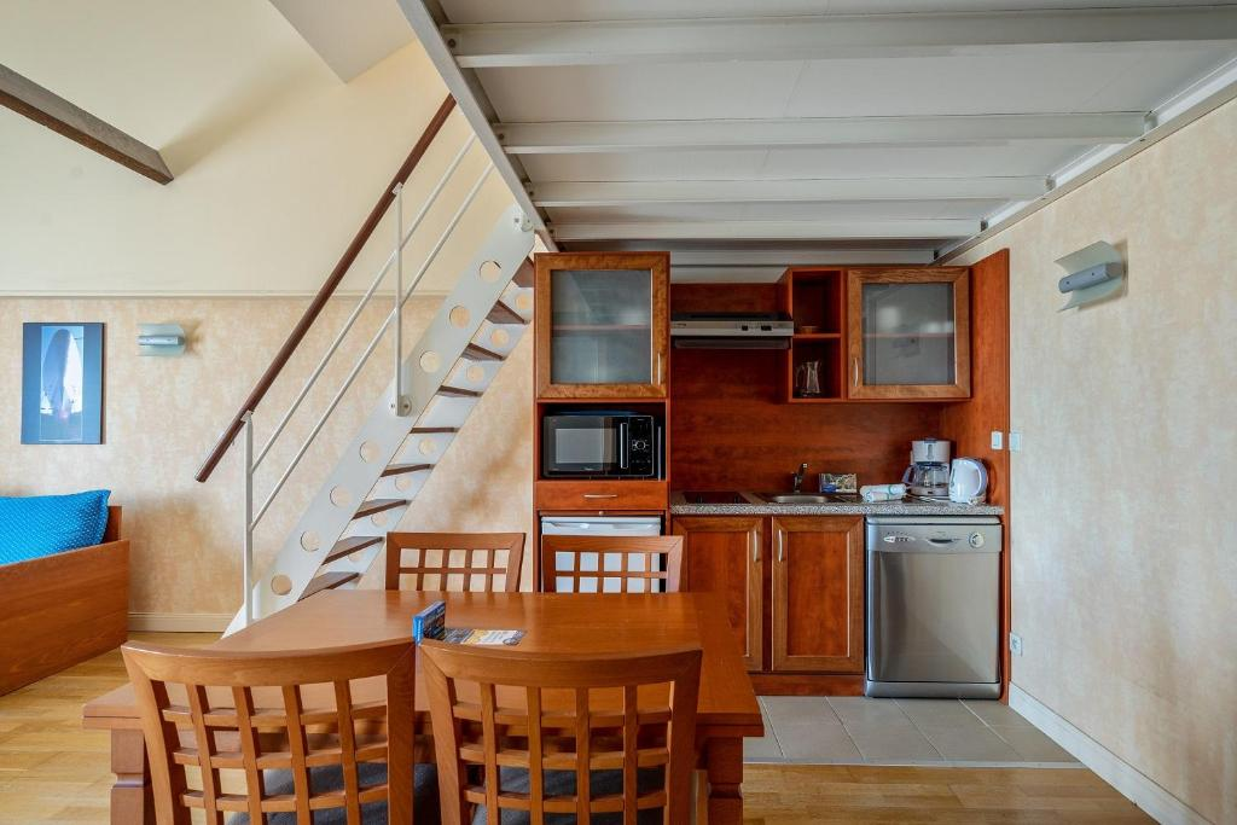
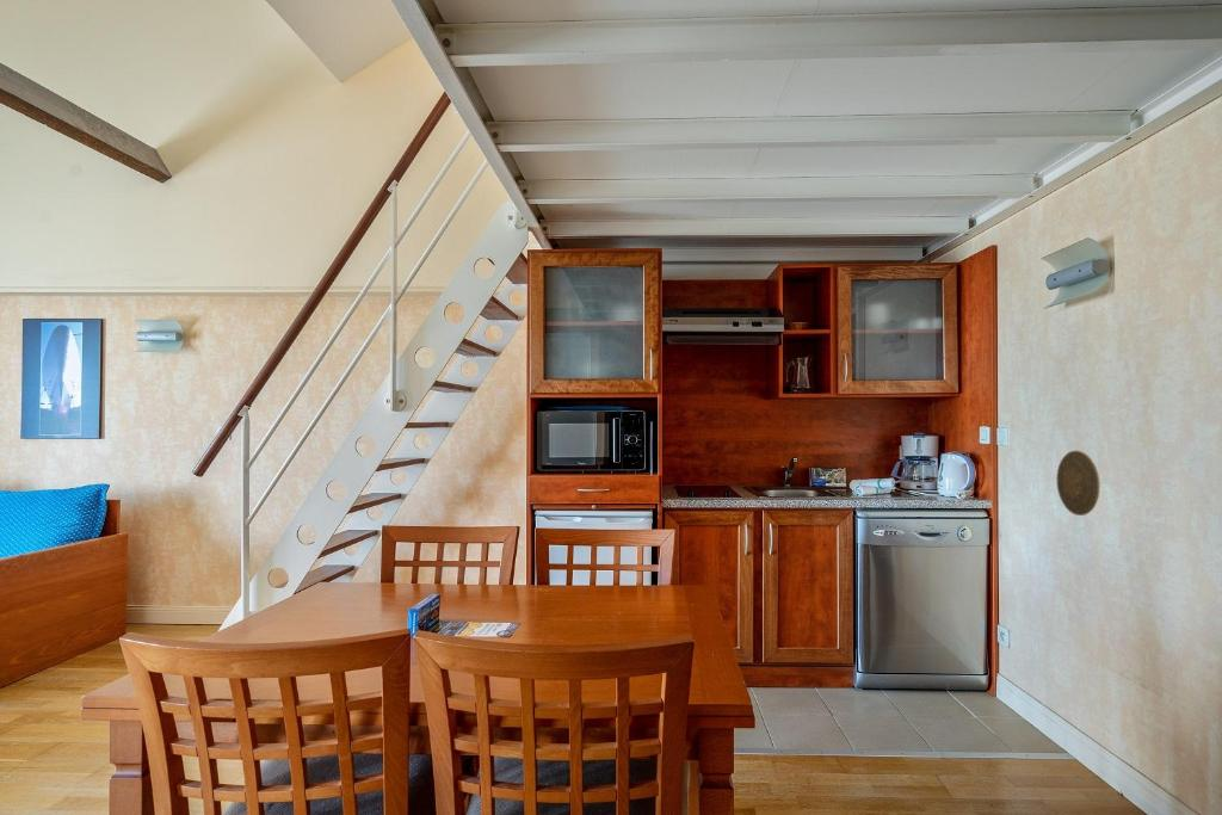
+ decorative plate (1074, 482)
